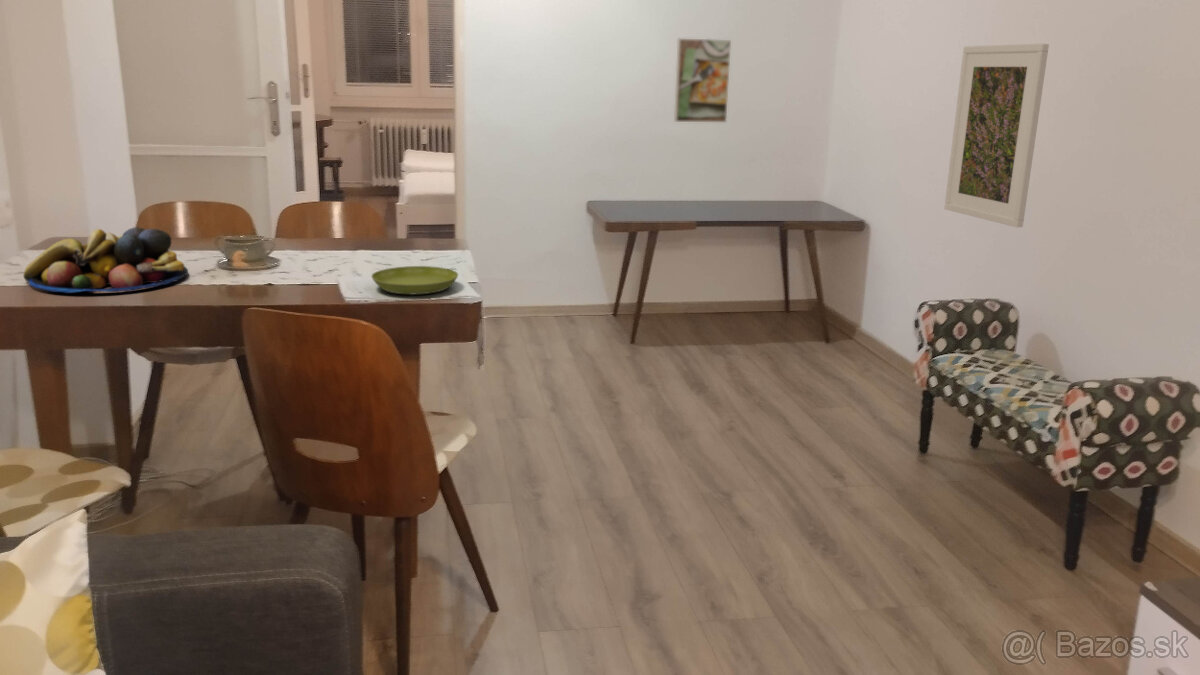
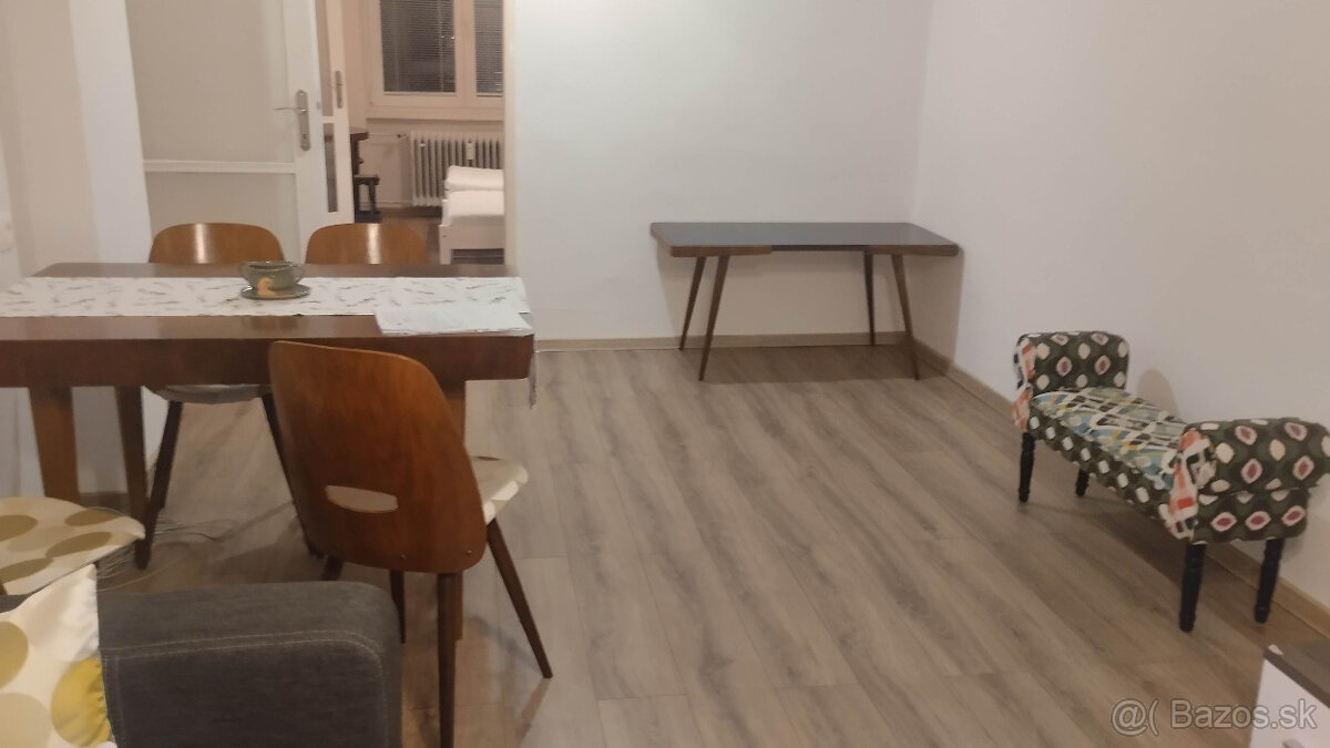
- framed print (992, 133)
- fruit bowl (107, 253)
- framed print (702, 81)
- saucer (415, 280)
